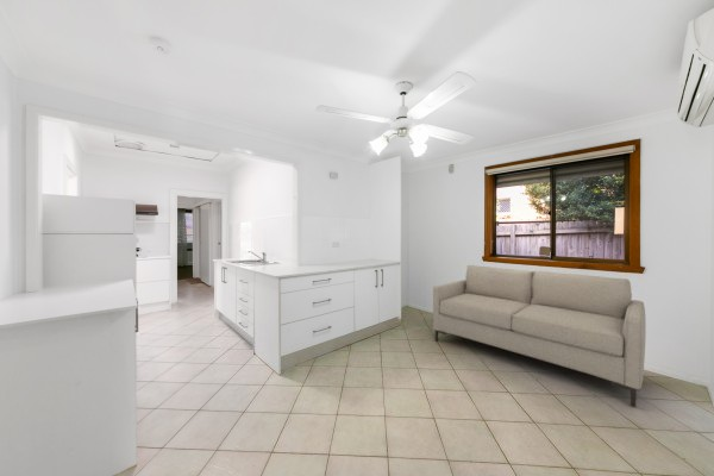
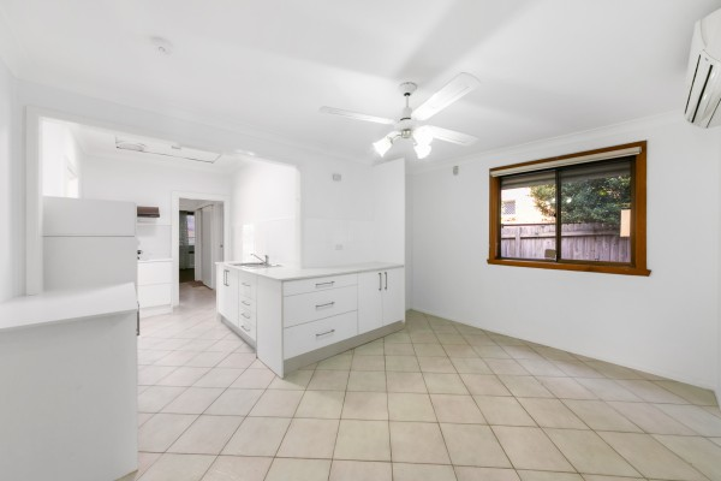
- sofa (525, 313)
